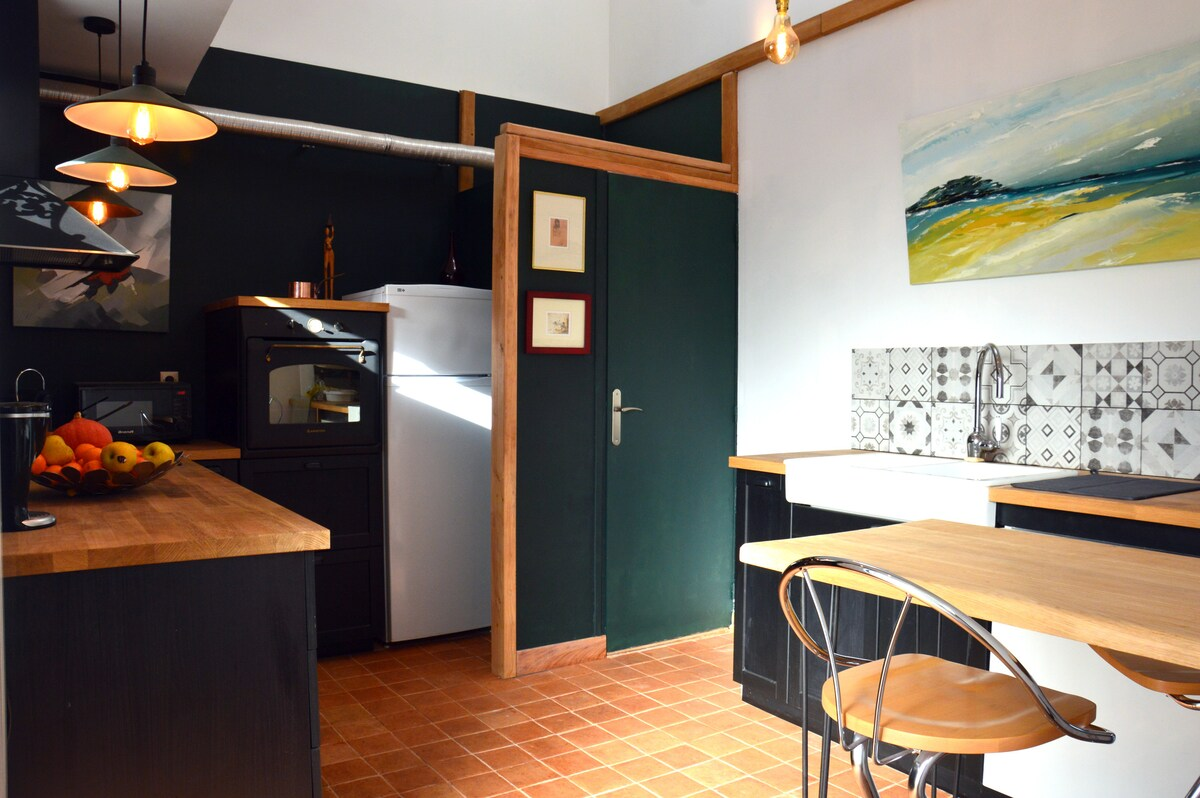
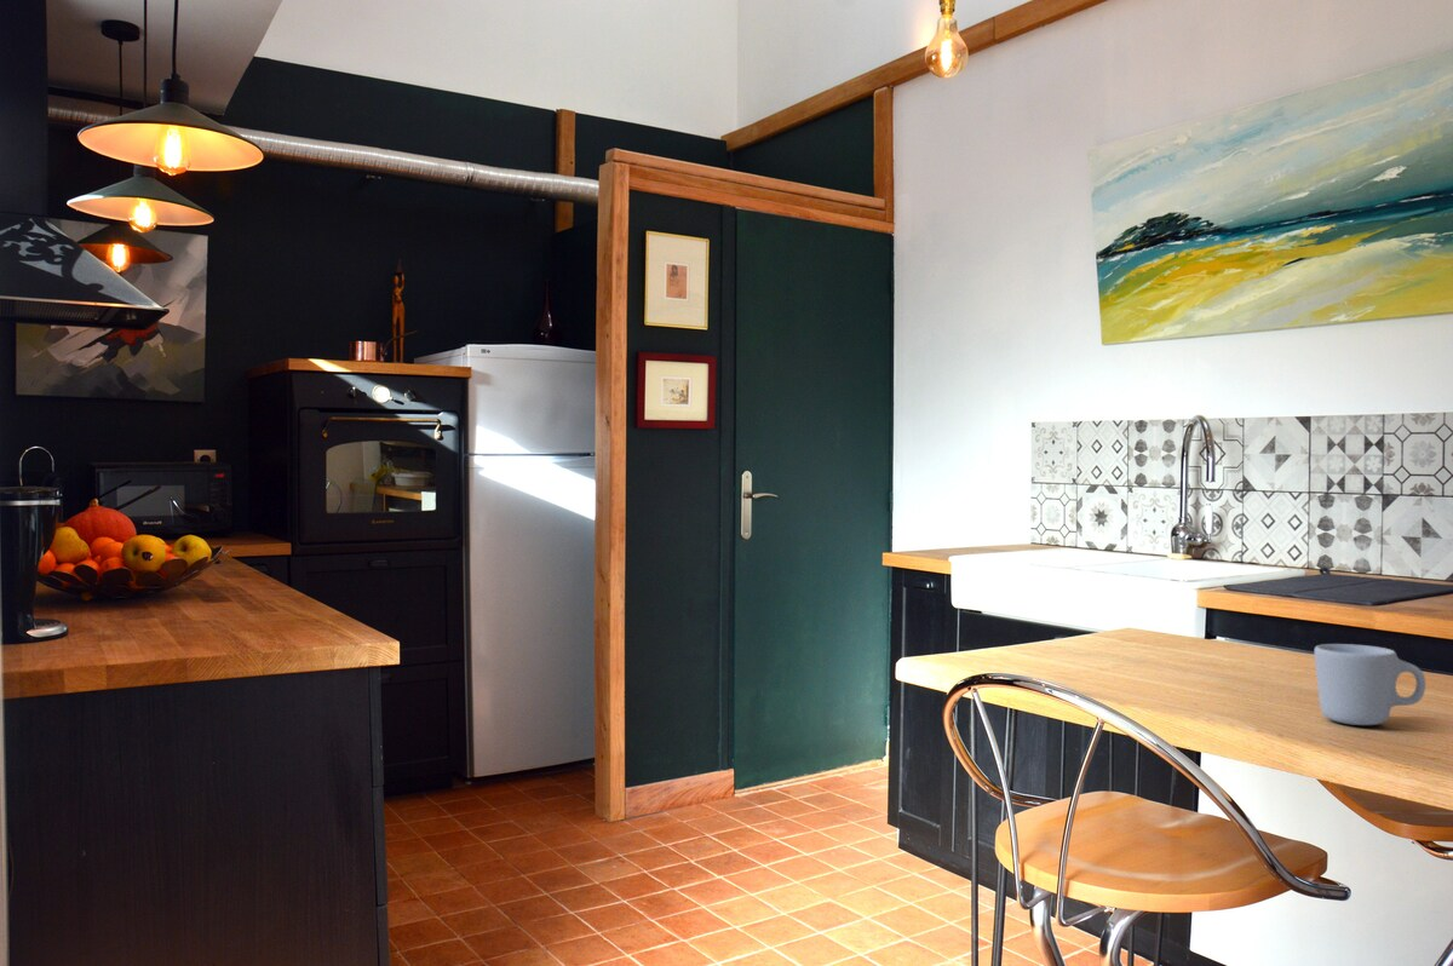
+ mug (1368, 685)
